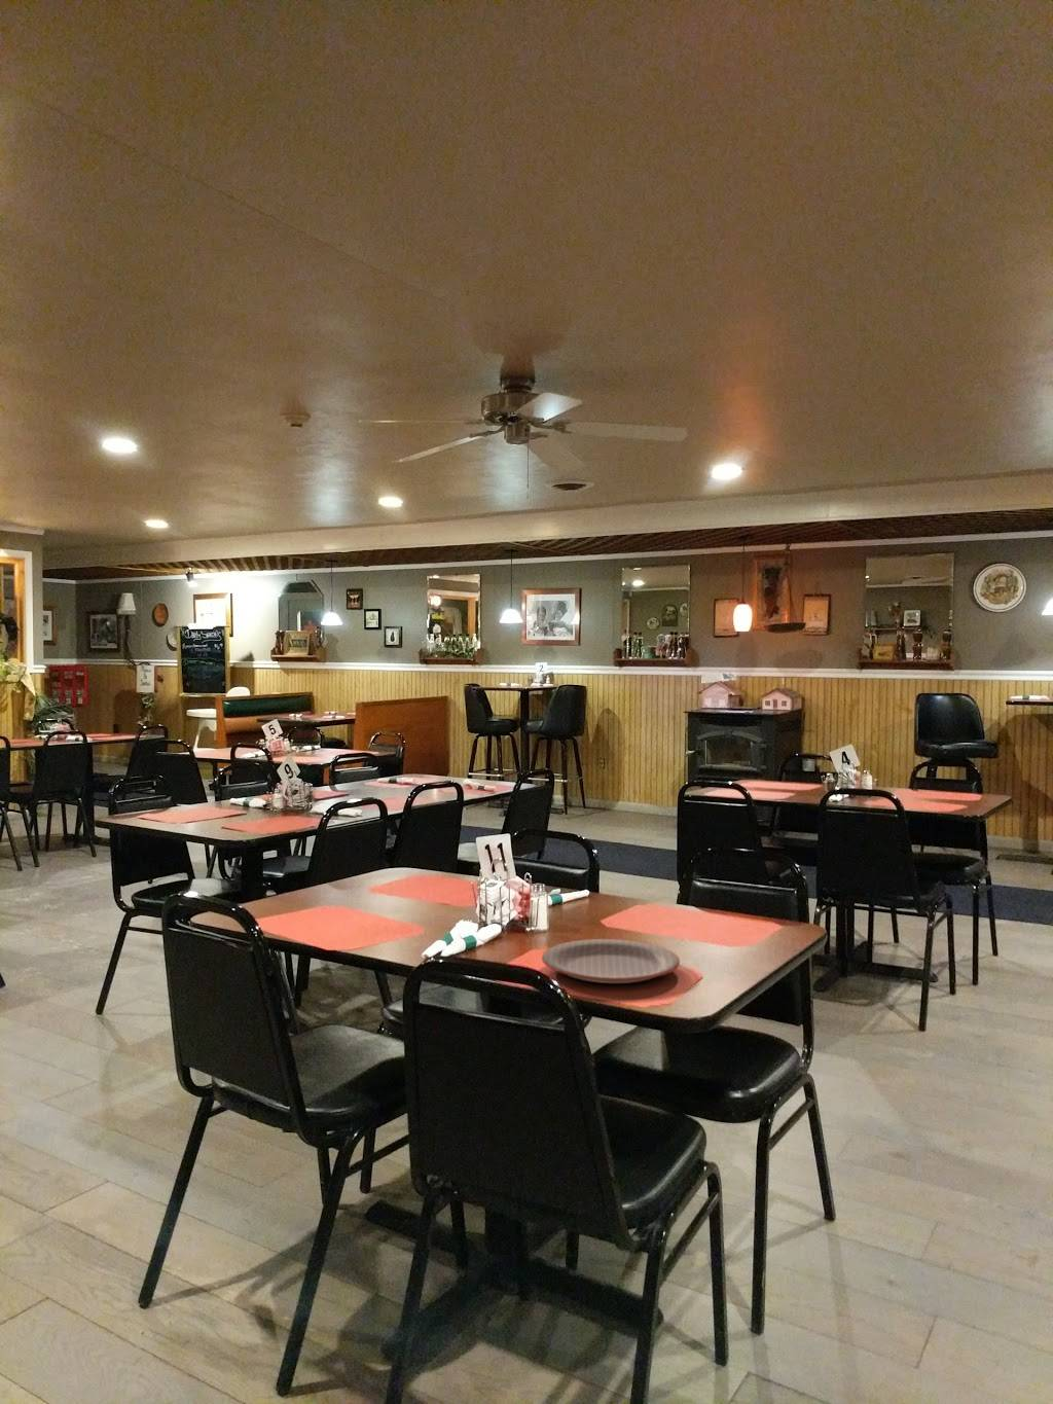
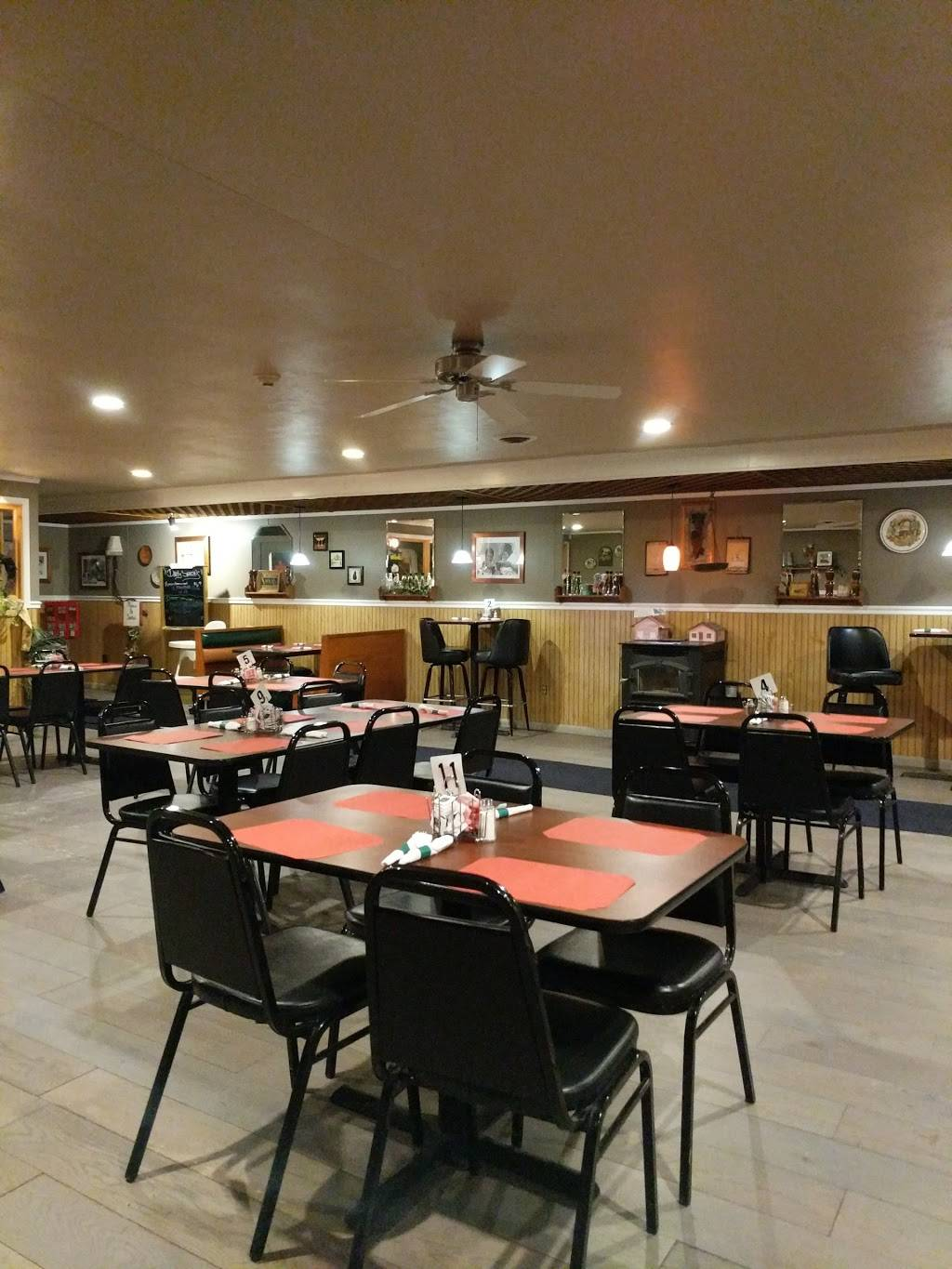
- plate (609, 963)
